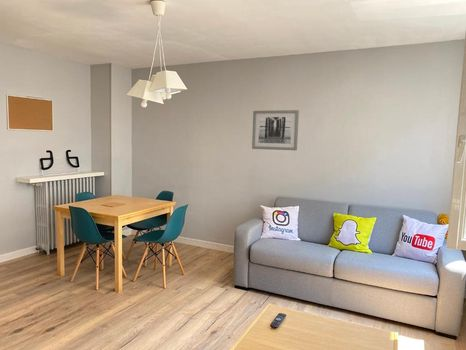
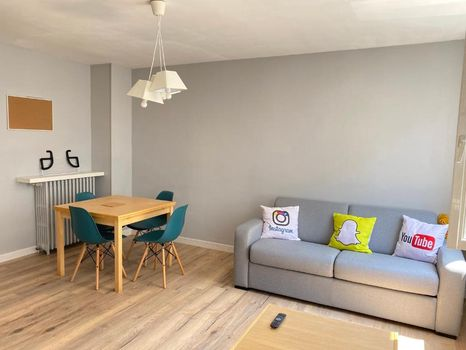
- wall art (274, 130)
